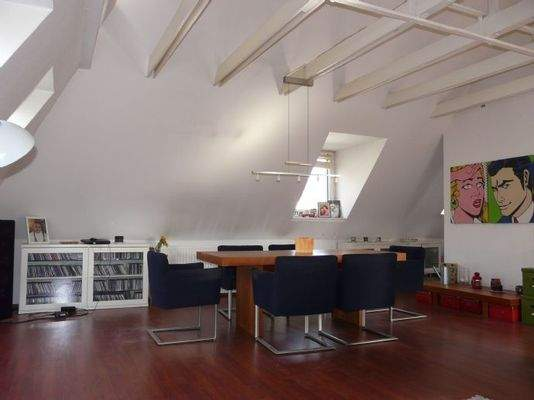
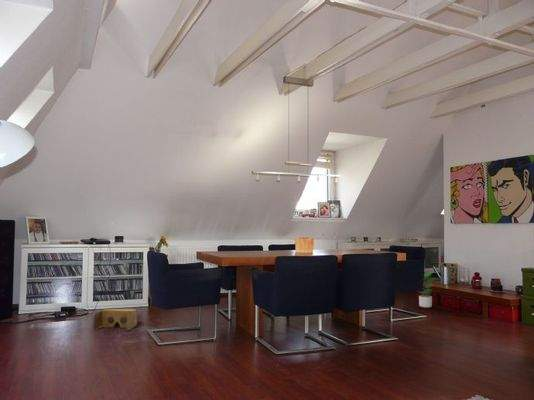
+ potted plant (424, 290)
+ cardboard box (116, 319)
